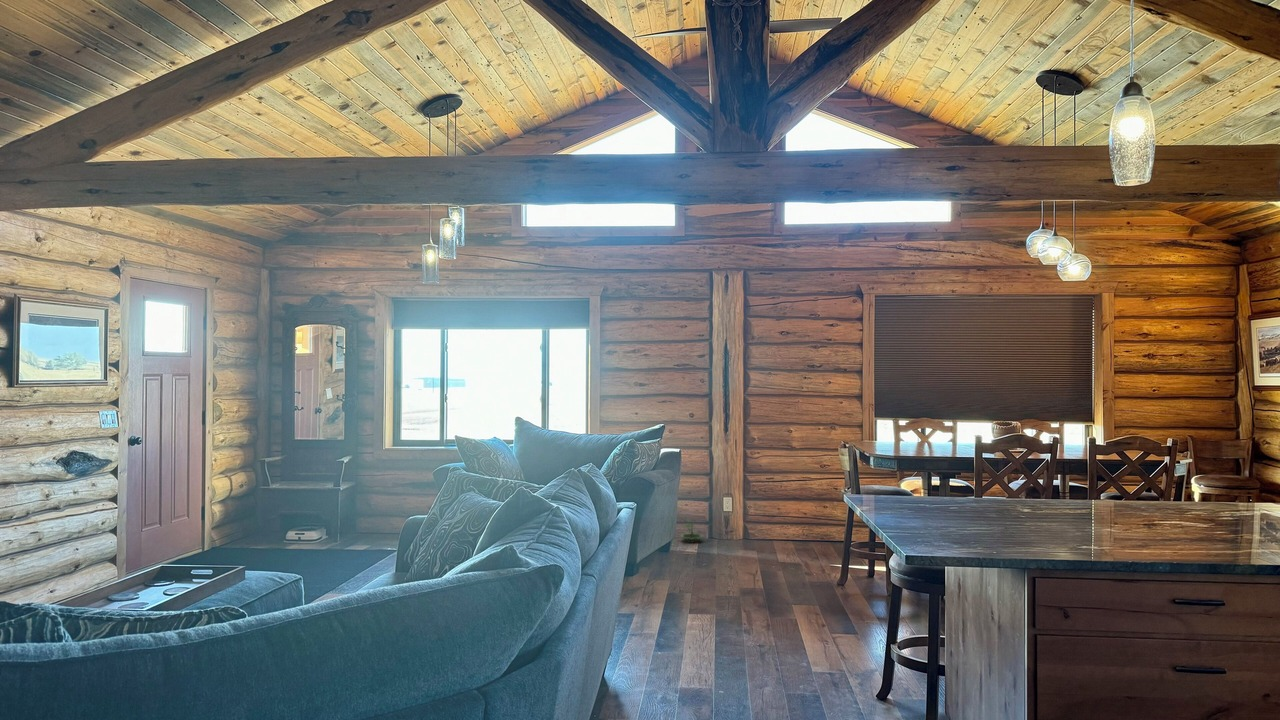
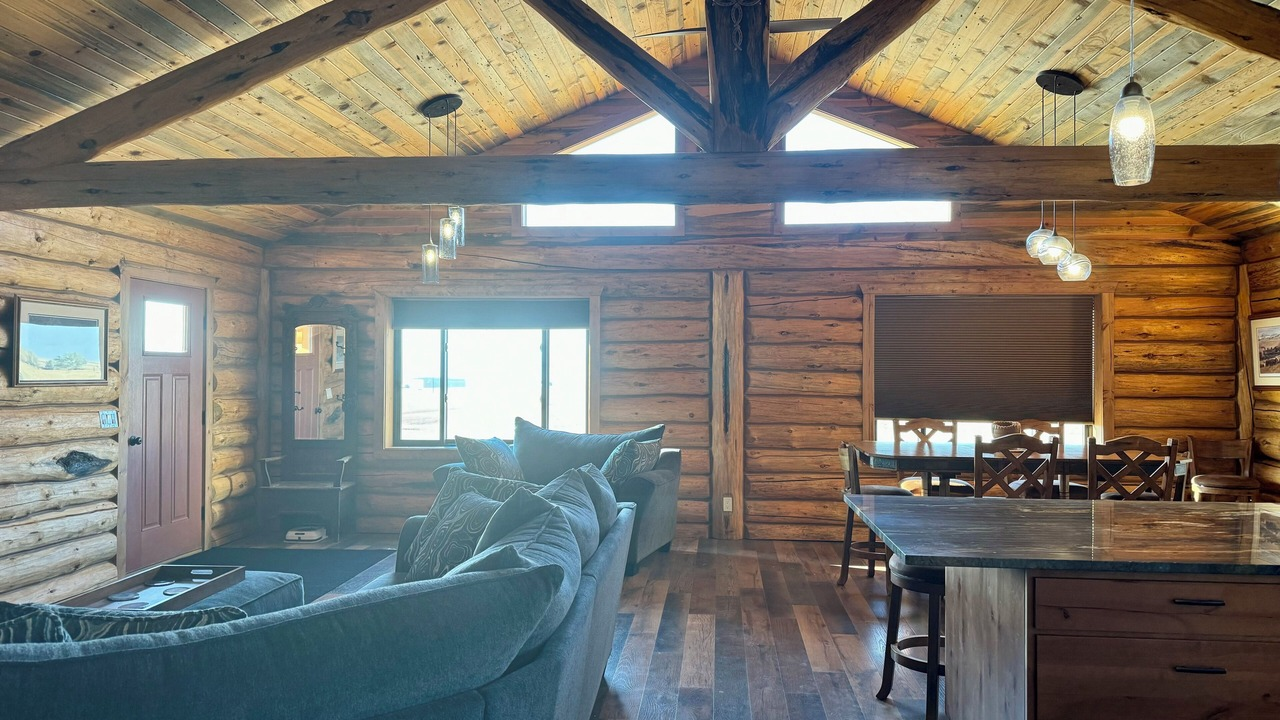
- terrarium (691, 523)
